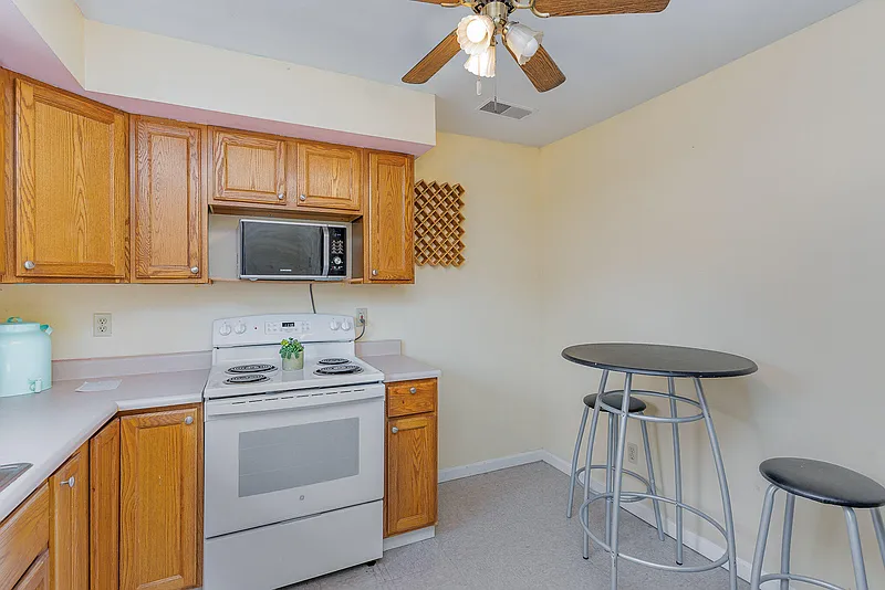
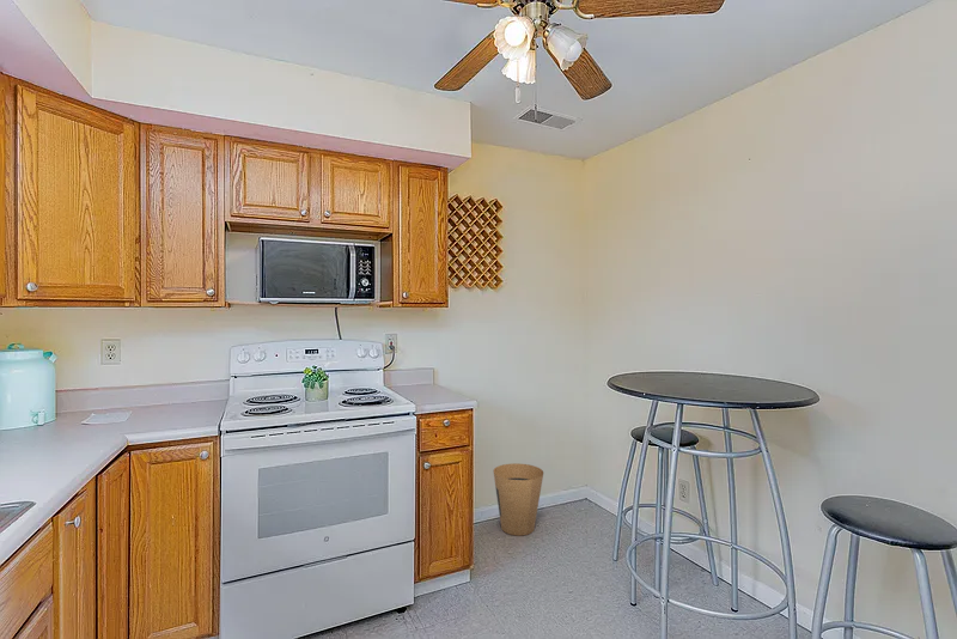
+ trash can (518, 499)
